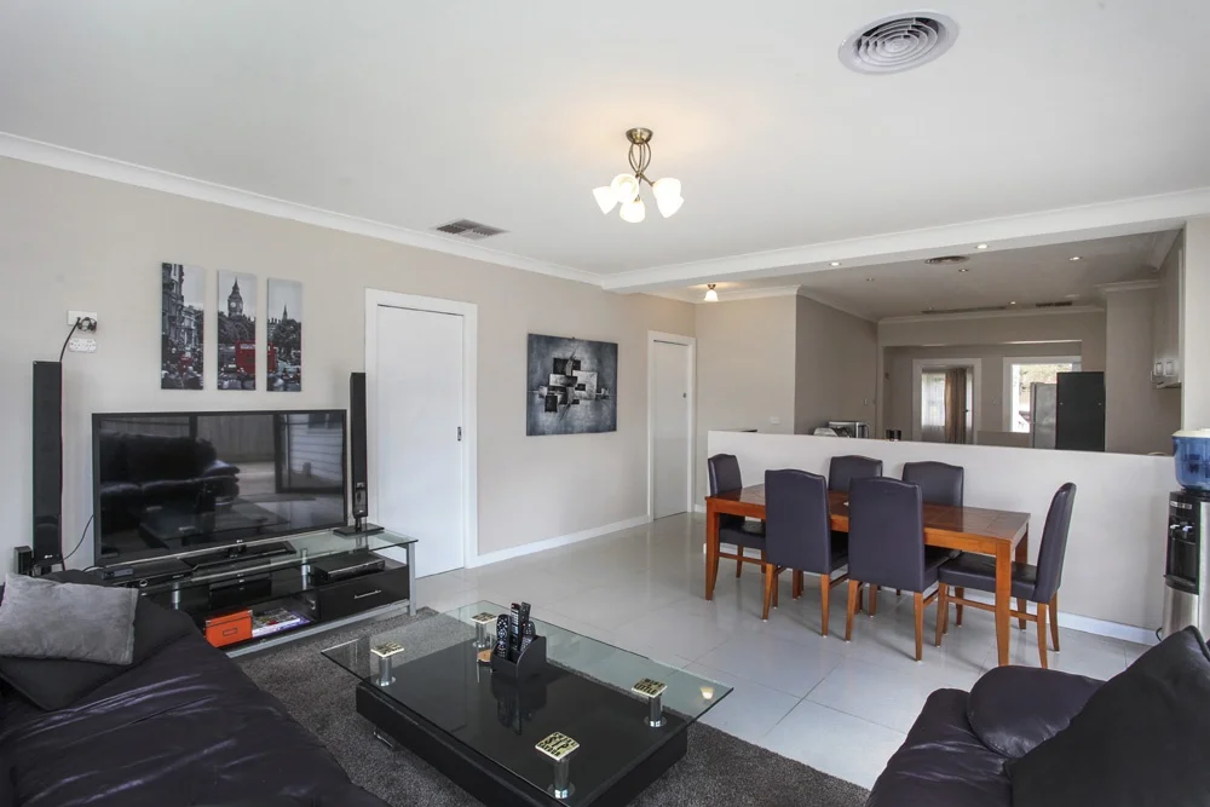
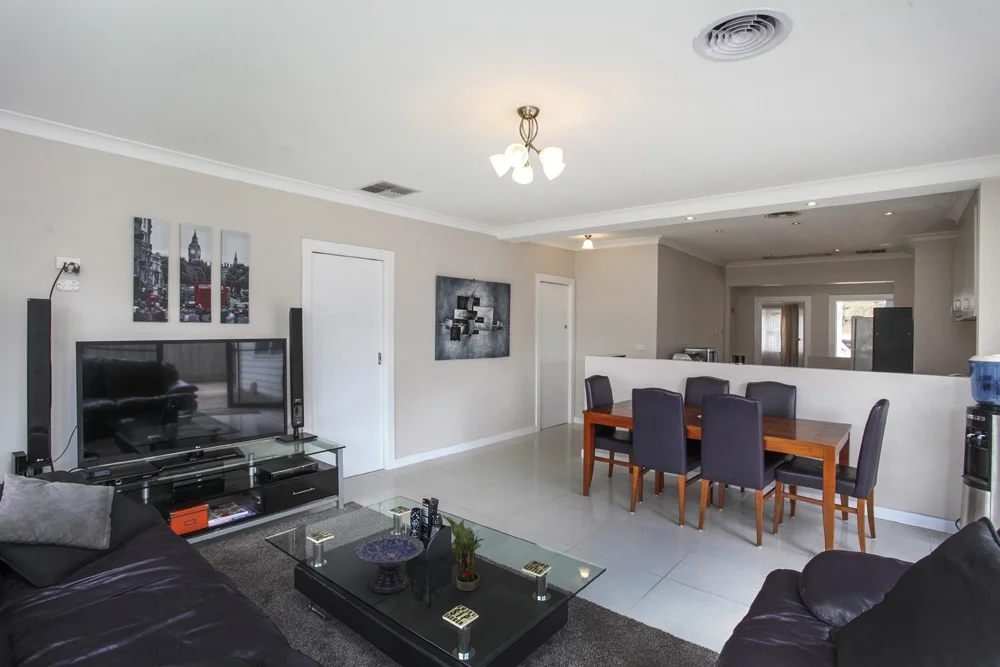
+ decorative bowl (389, 565)
+ potted plant (462, 550)
